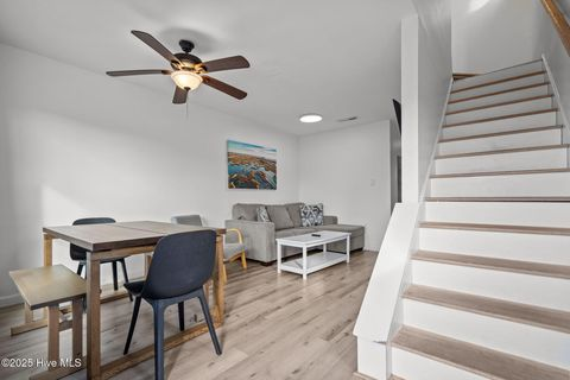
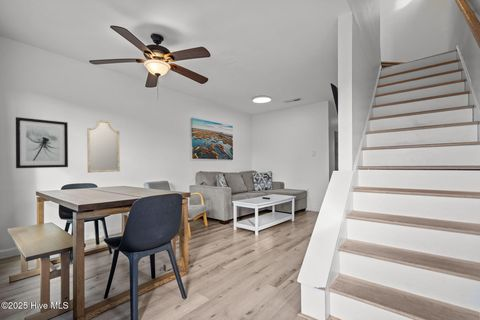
+ wall art (43, 143)
+ home mirror (104, 146)
